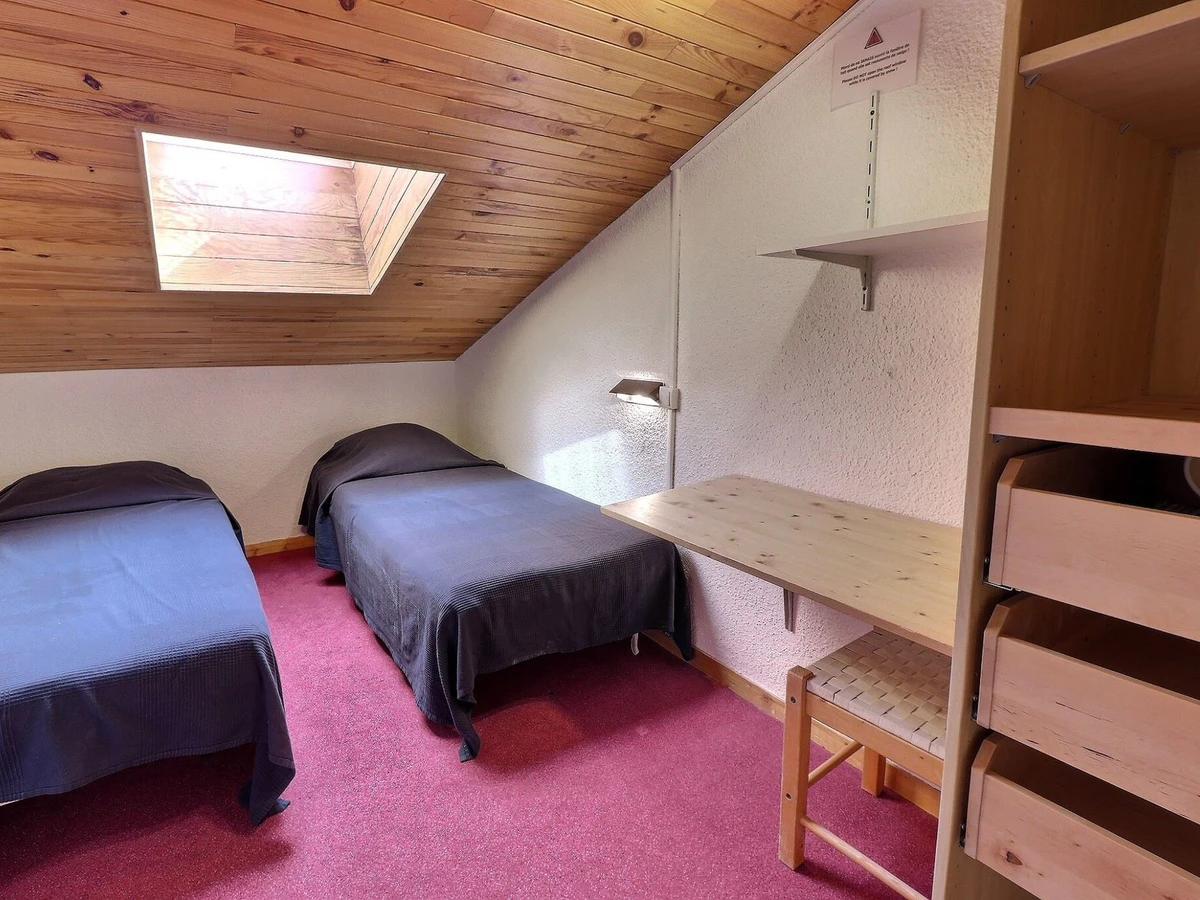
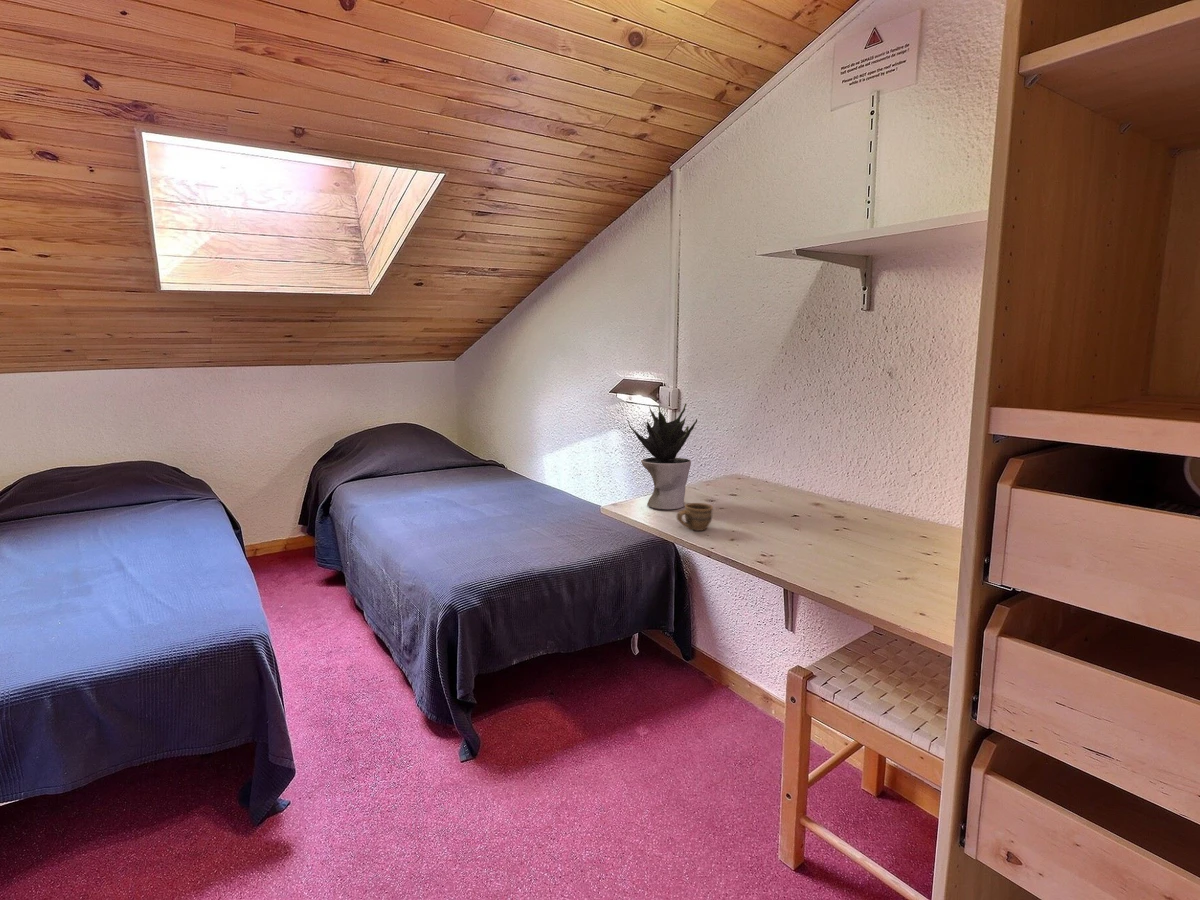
+ cup (693, 517)
+ potted plant (664, 455)
